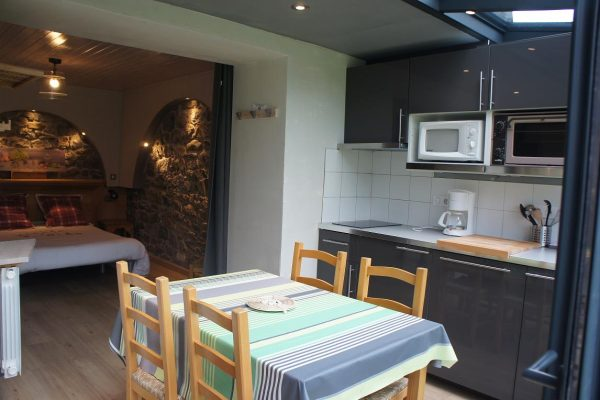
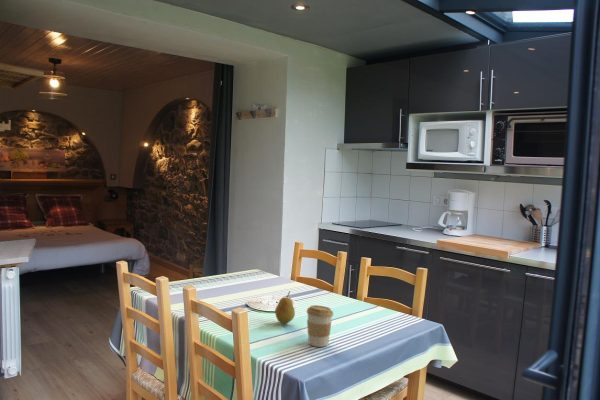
+ coffee cup (319, 324)
+ fruit (285, 308)
